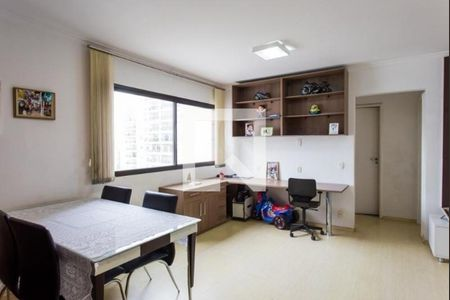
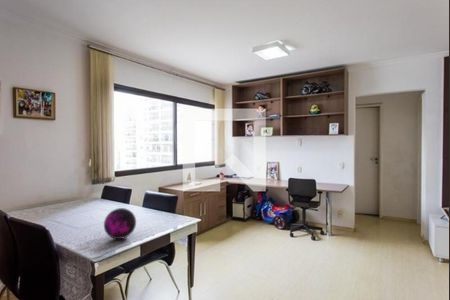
+ decorative orb (120, 223)
